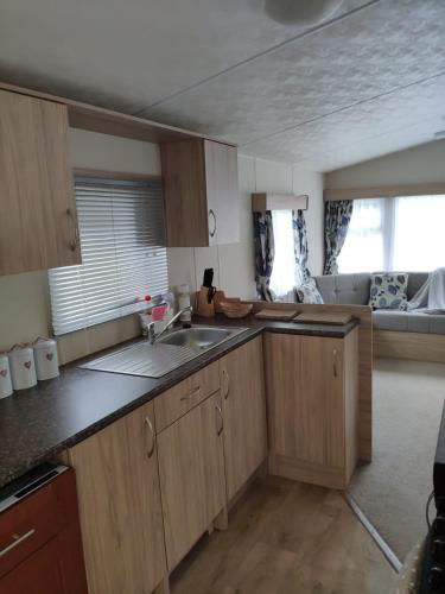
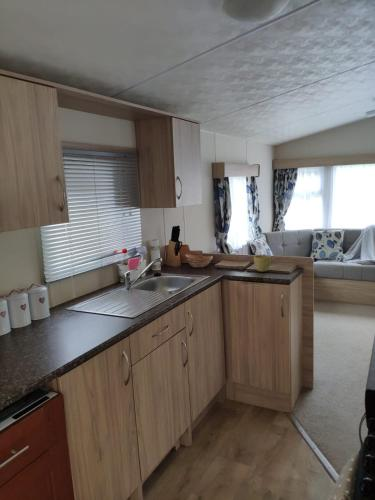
+ cup (264, 263)
